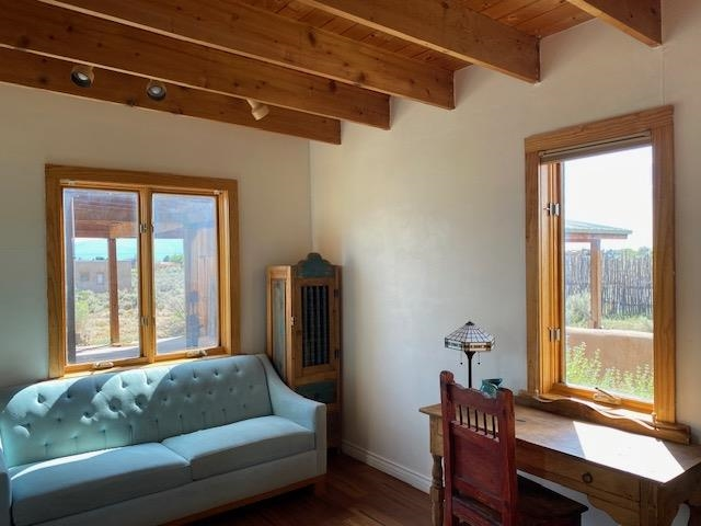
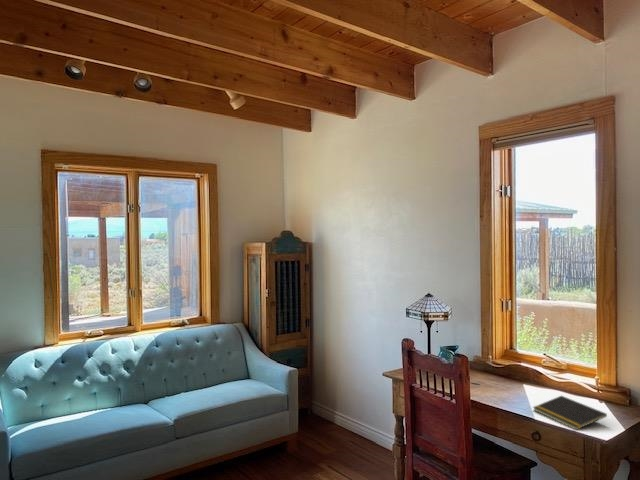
+ notepad (568, 411)
